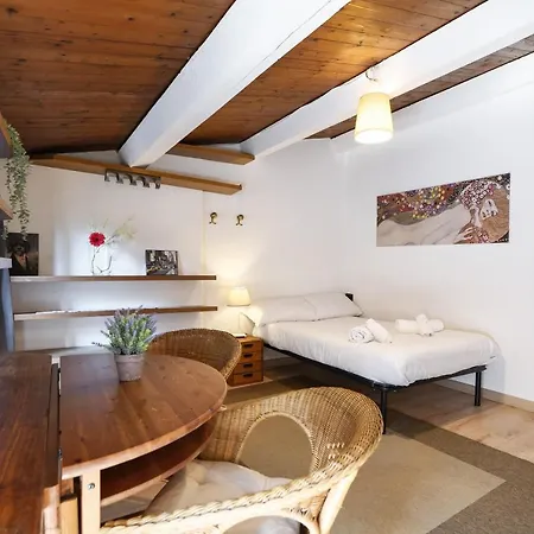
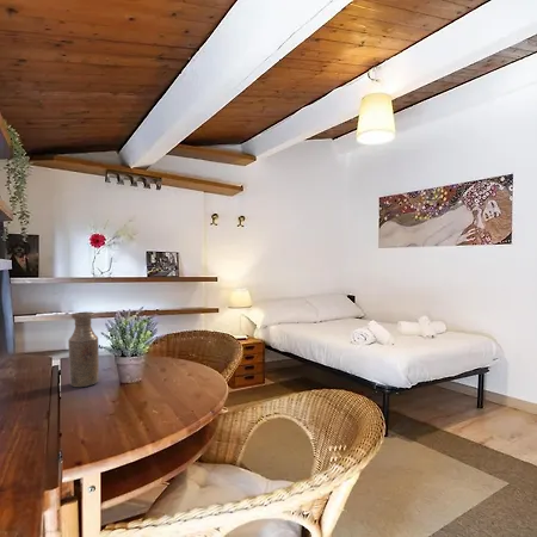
+ bottle (84, 348)
